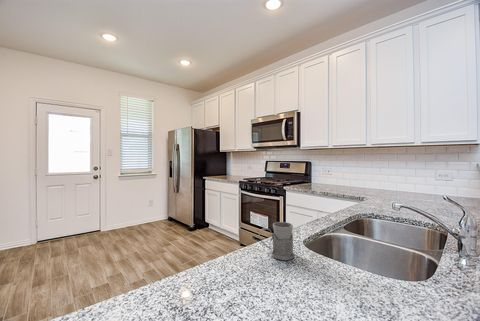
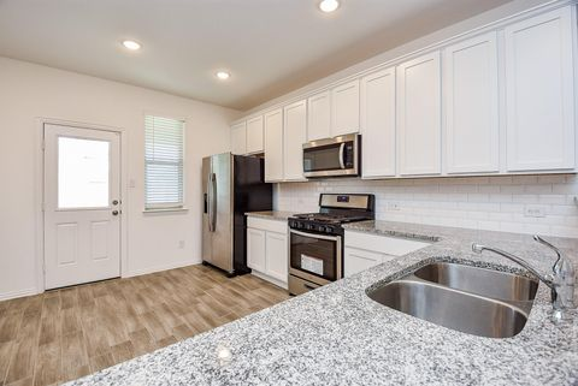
- mug (276, 240)
